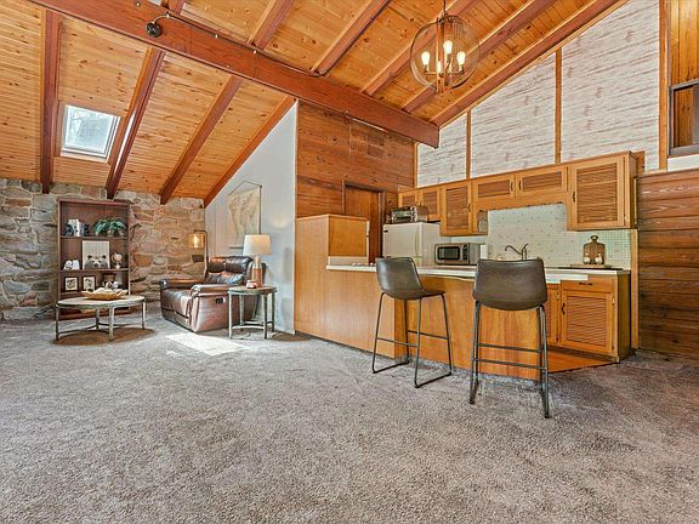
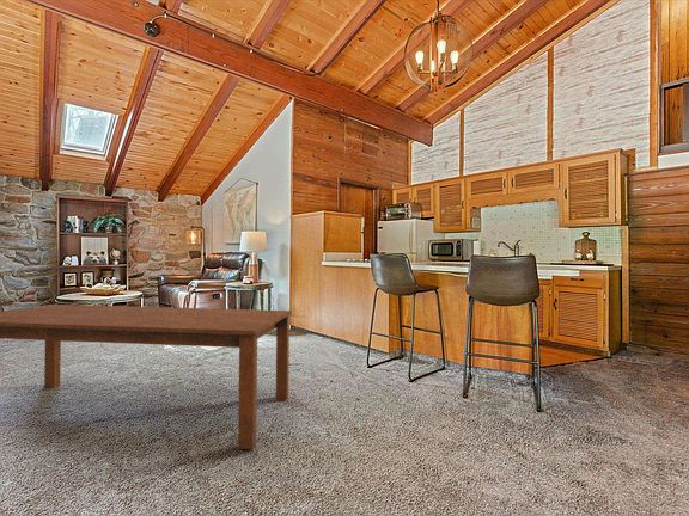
+ dining table (132, 343)
